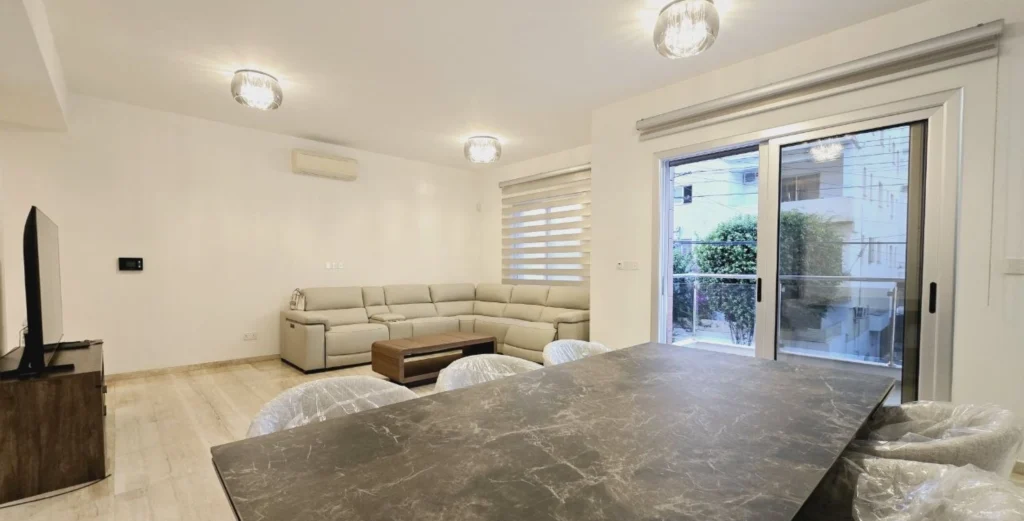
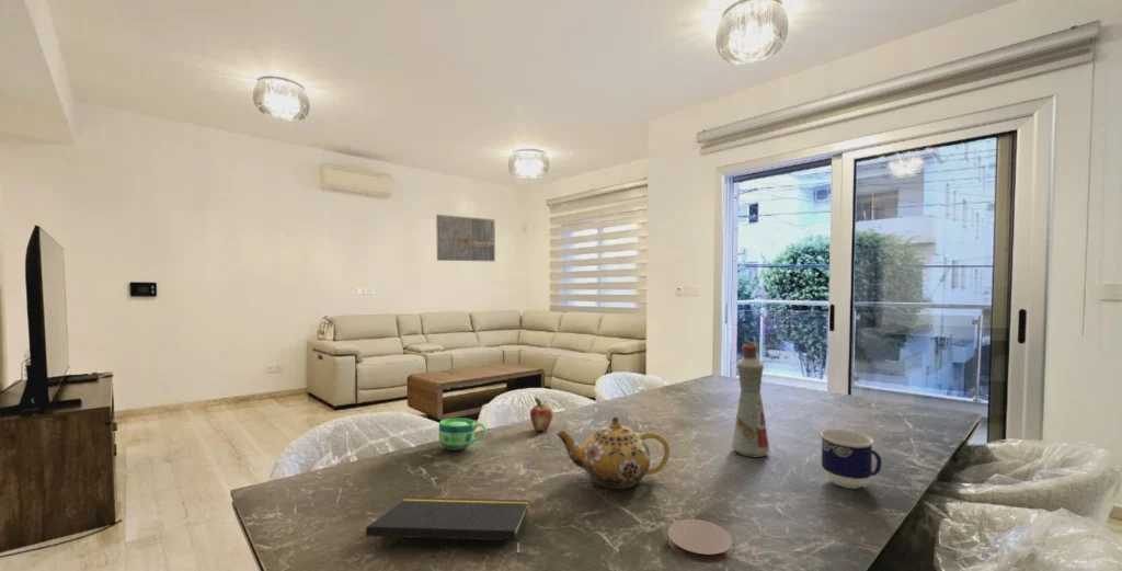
+ teapot (614, 448)
+ cup (462, 433)
+ cup (851, 461)
+ coaster (699, 539)
+ wall art (467, 239)
+ notepad (455, 516)
+ fruit (541, 412)
+ bottle (749, 397)
